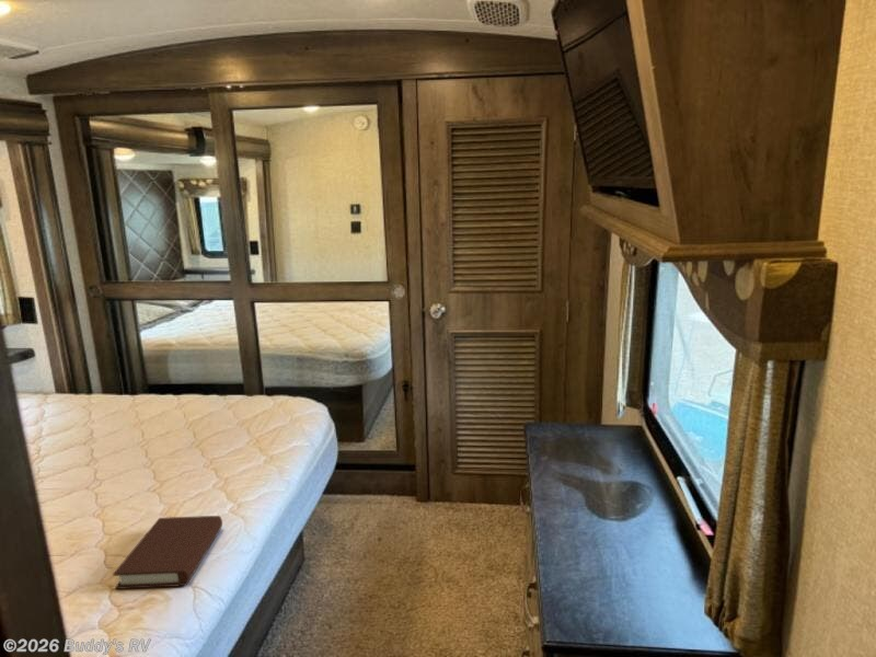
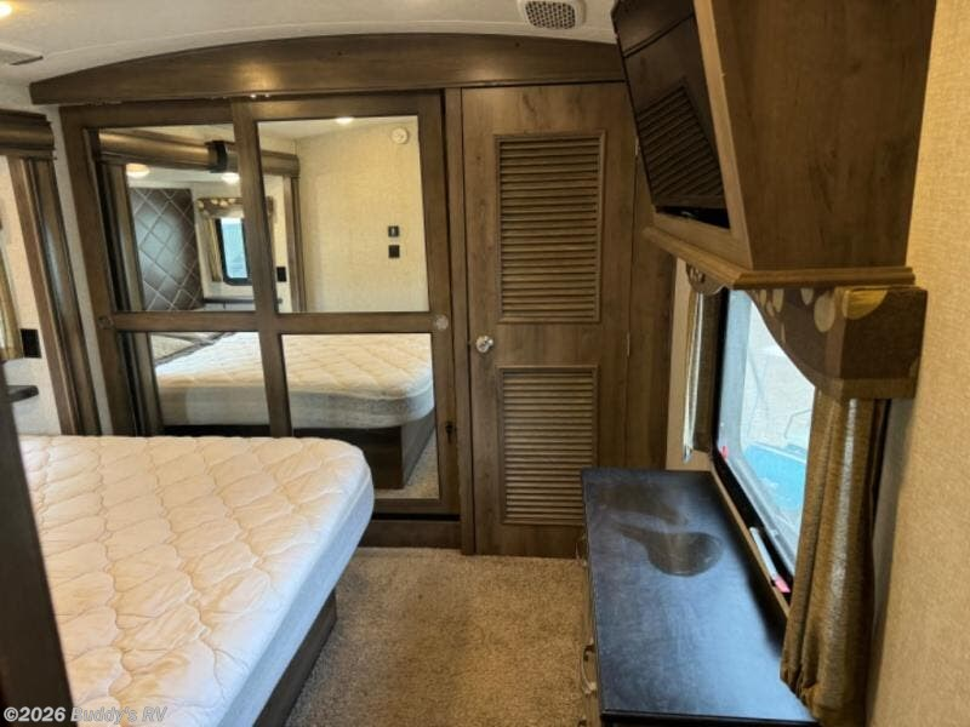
- book (172, 549)
